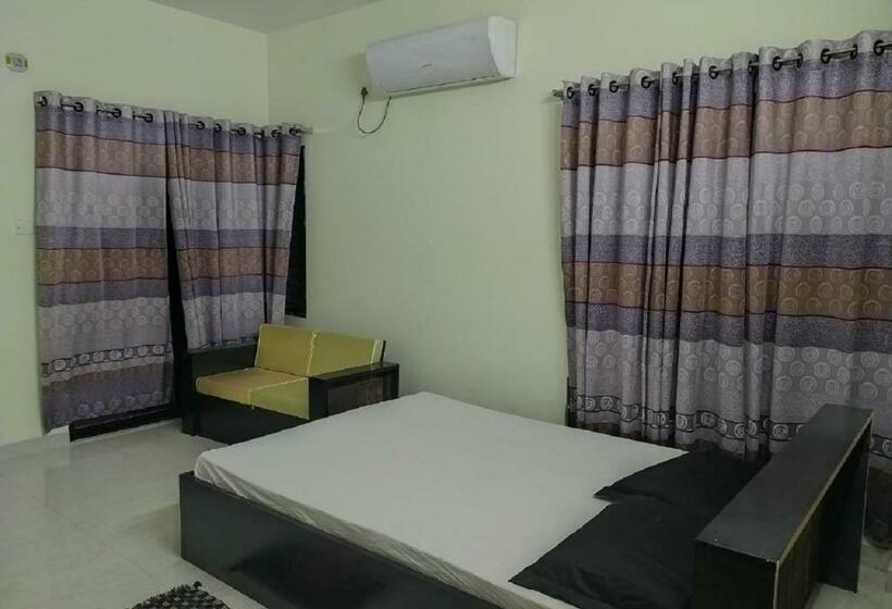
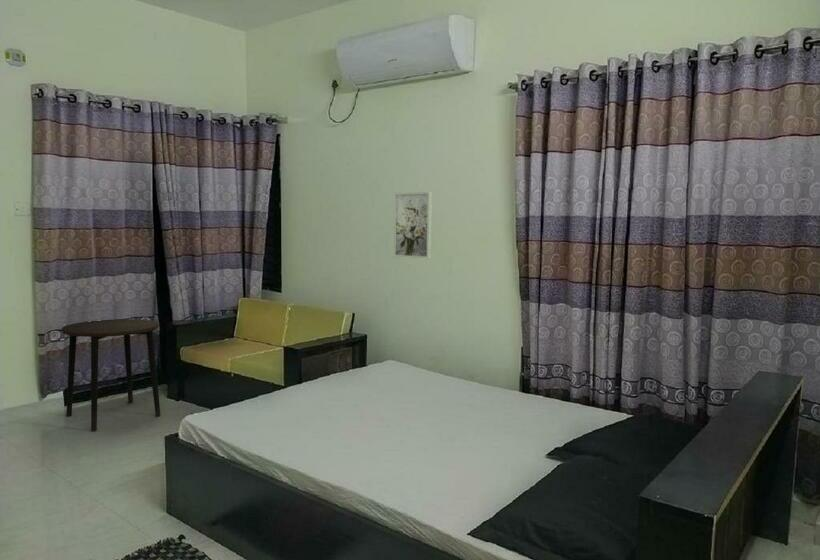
+ side table (126, 370)
+ wall art (412, 225)
